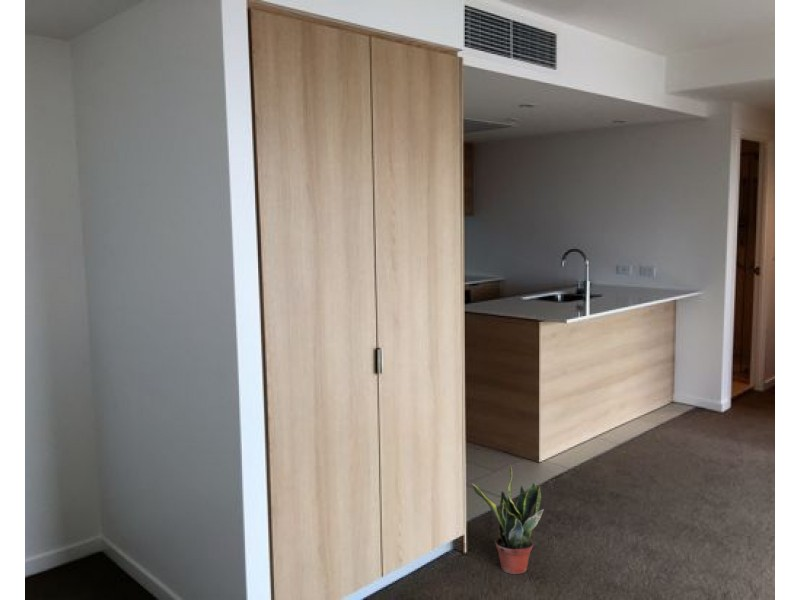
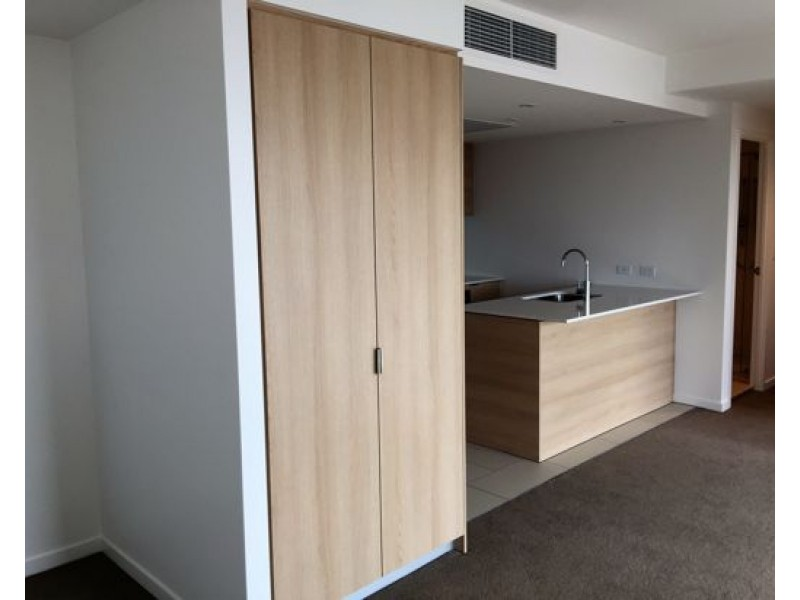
- potted plant (508, 520)
